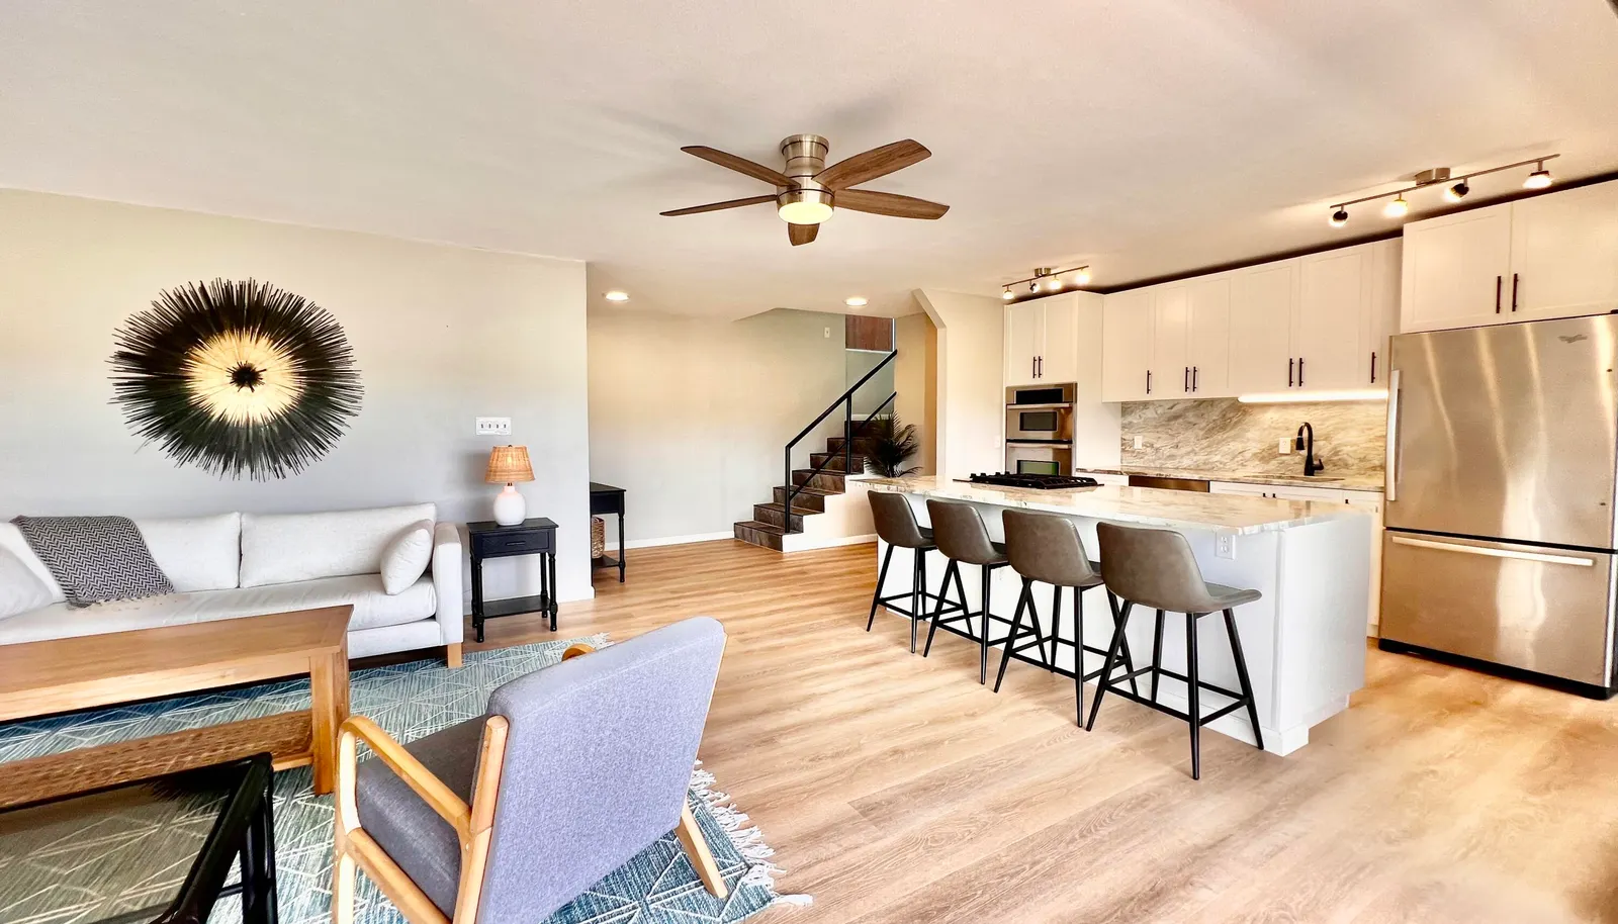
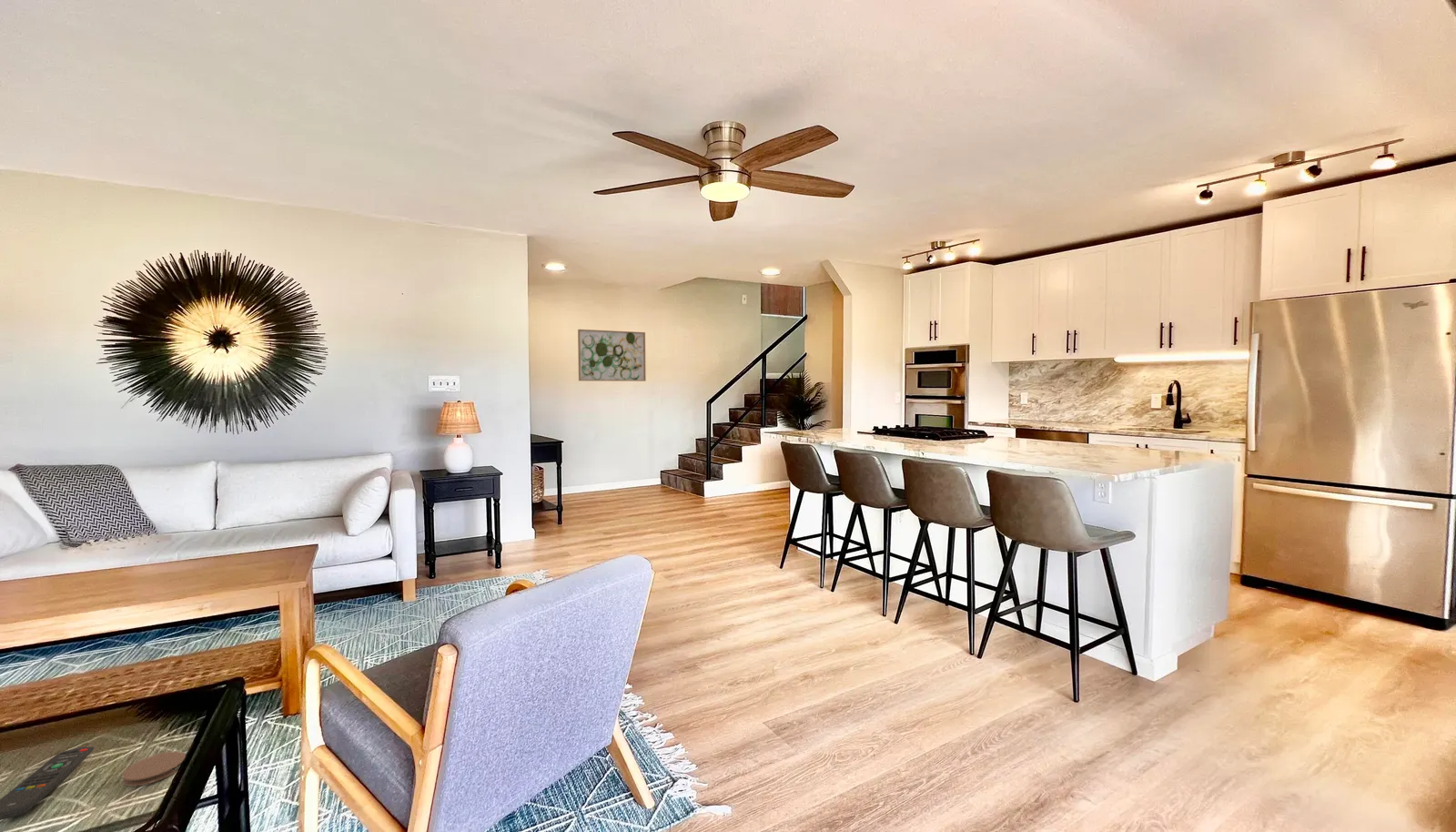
+ remote control (44, 780)
+ wall art (612, 356)
+ coaster (155, 767)
